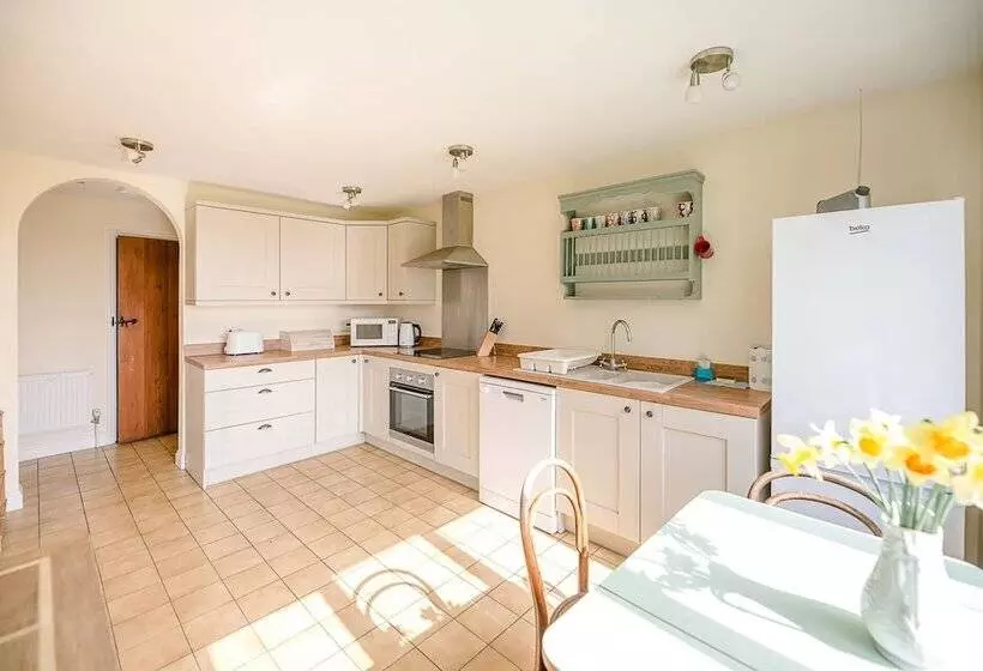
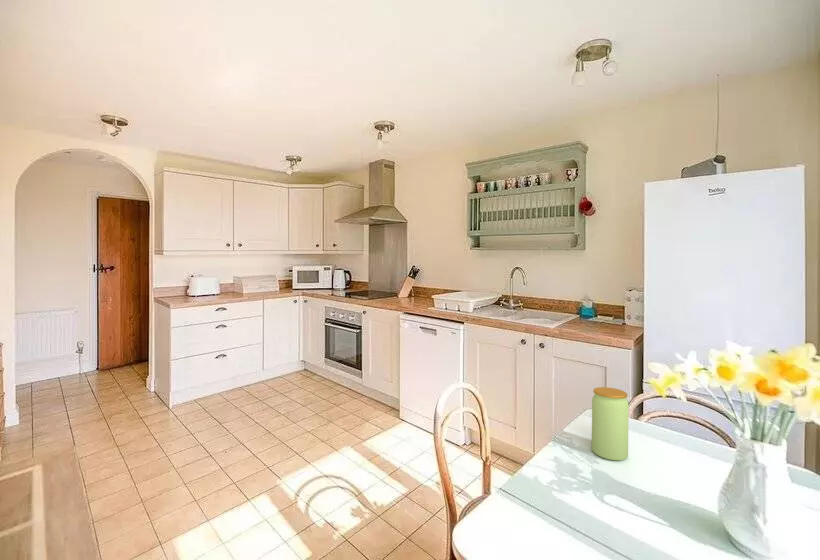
+ jar (609, 422)
